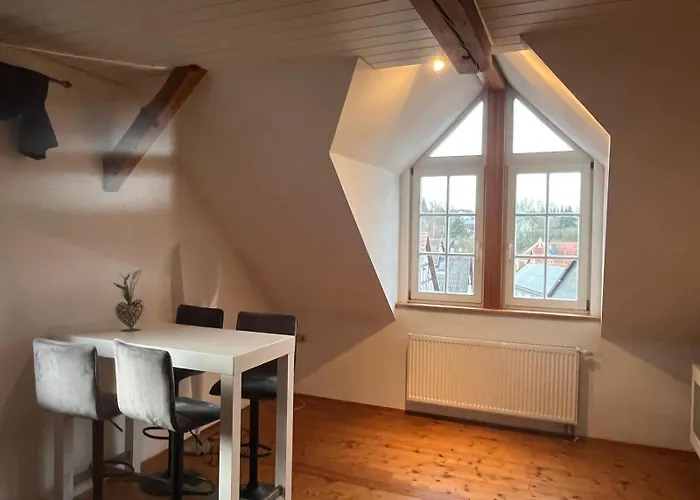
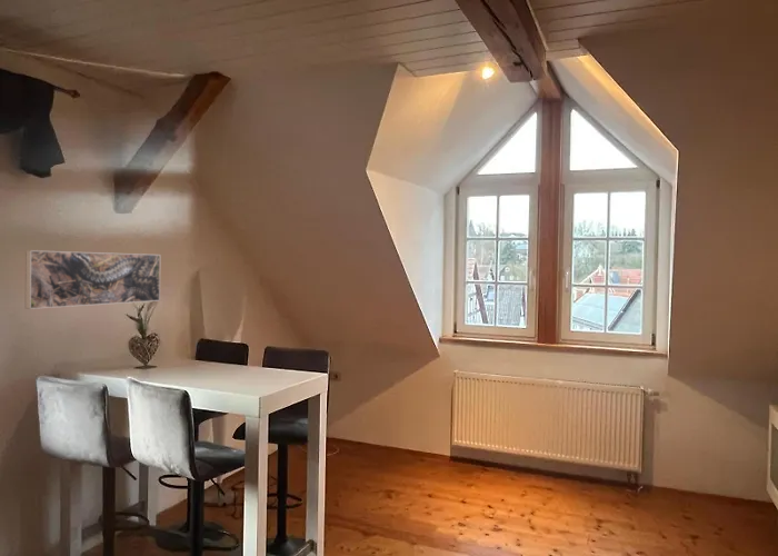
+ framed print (100, 278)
